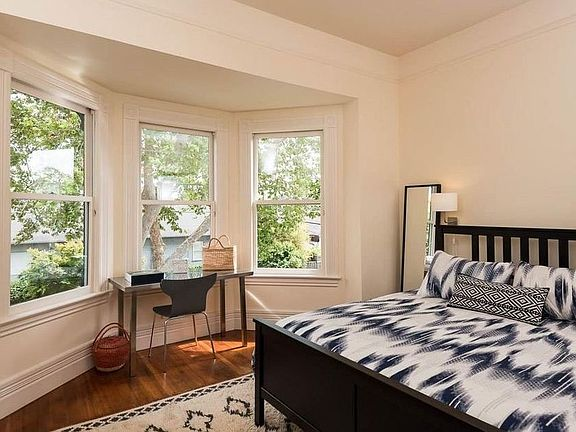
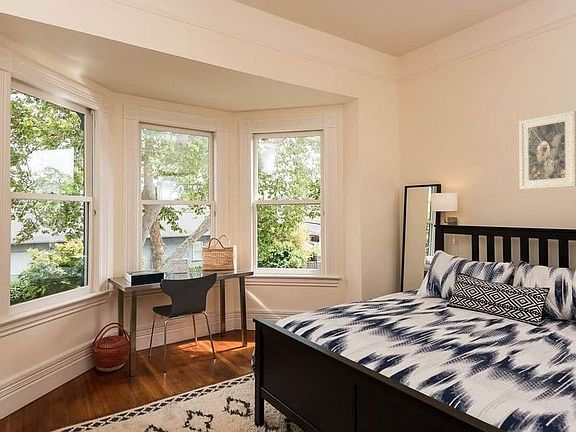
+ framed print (546, 152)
